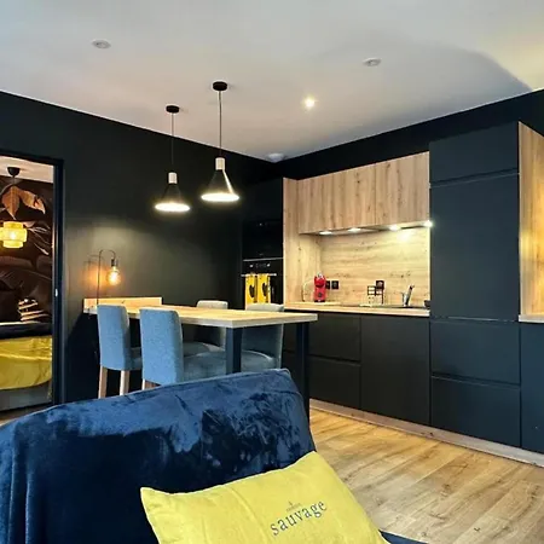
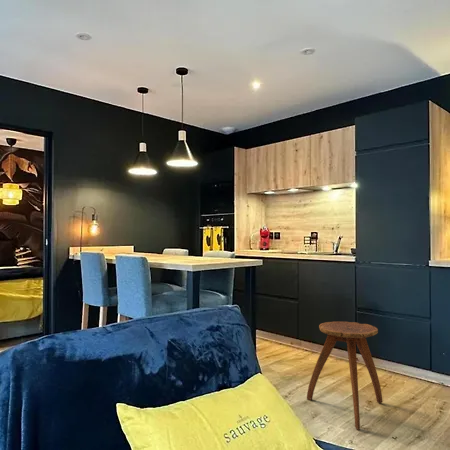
+ stool (349, 365)
